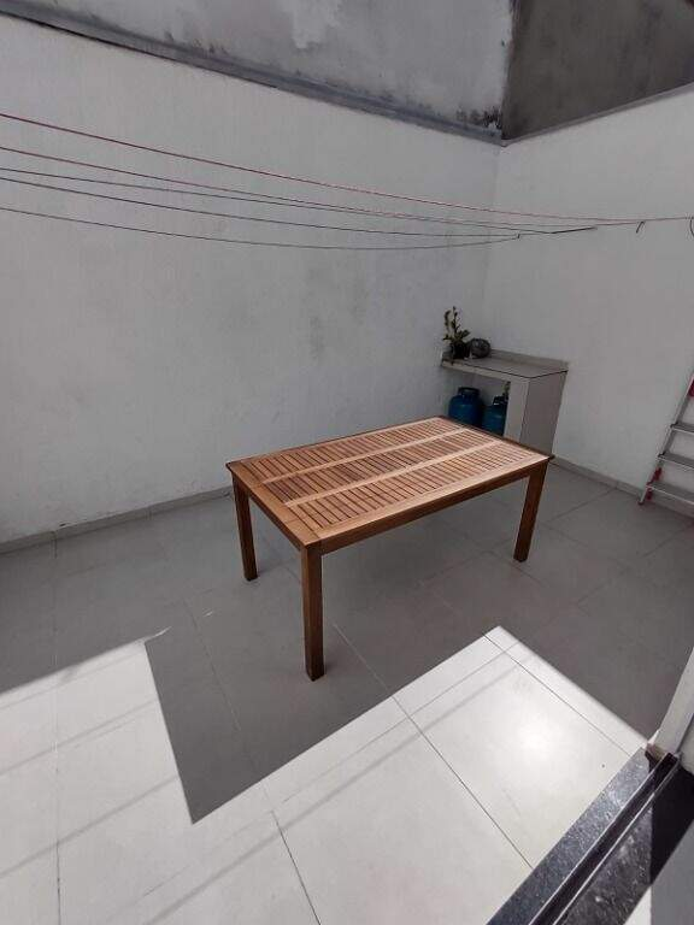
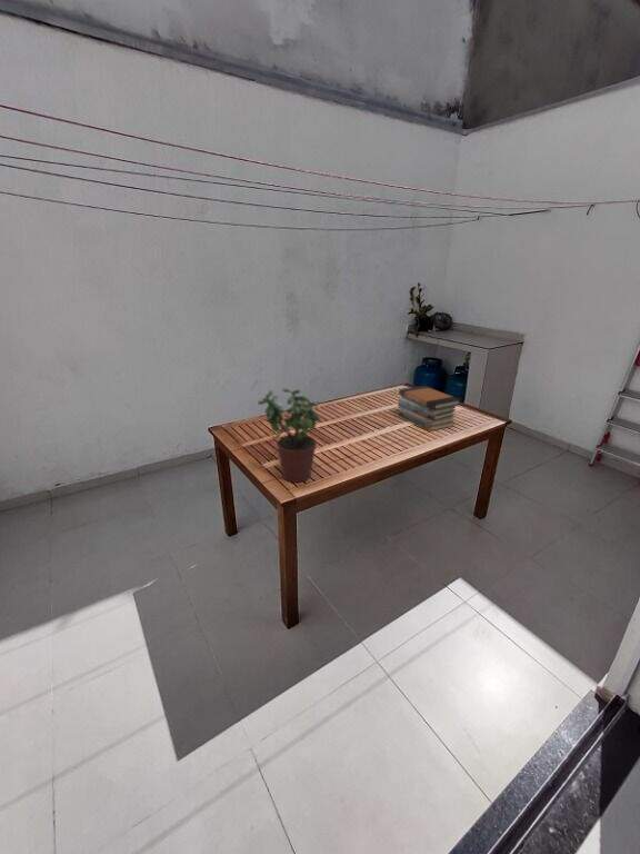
+ potted plant (296, 433)
+ book stack (426, 407)
